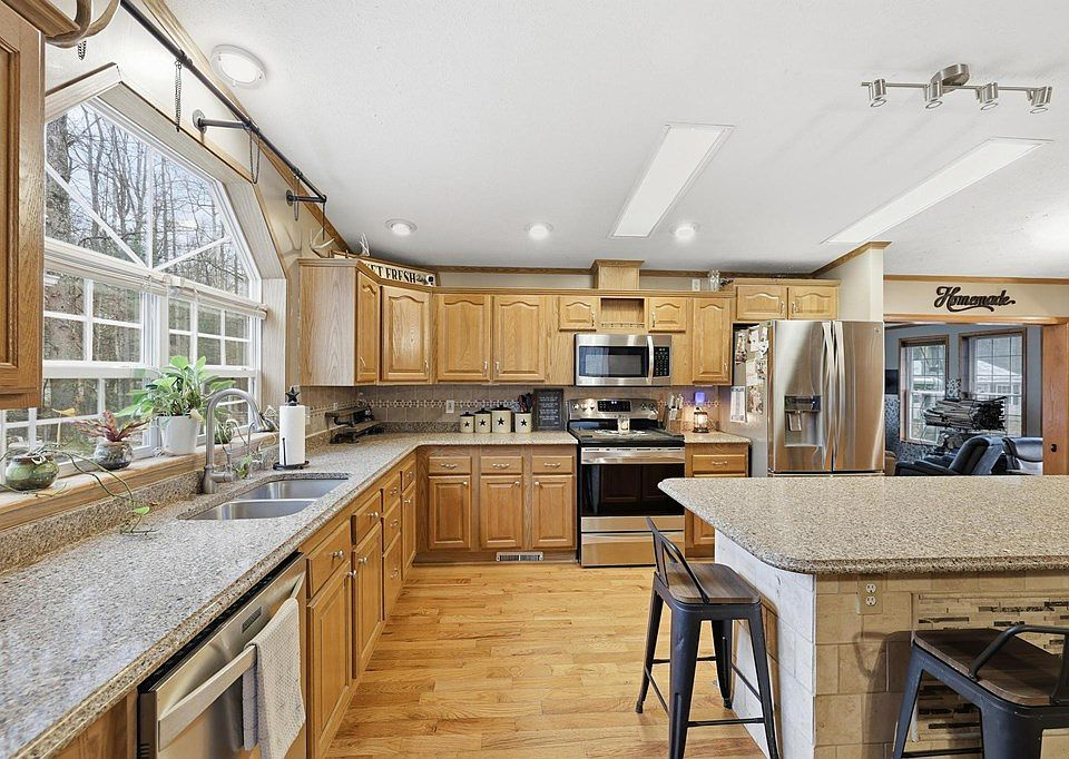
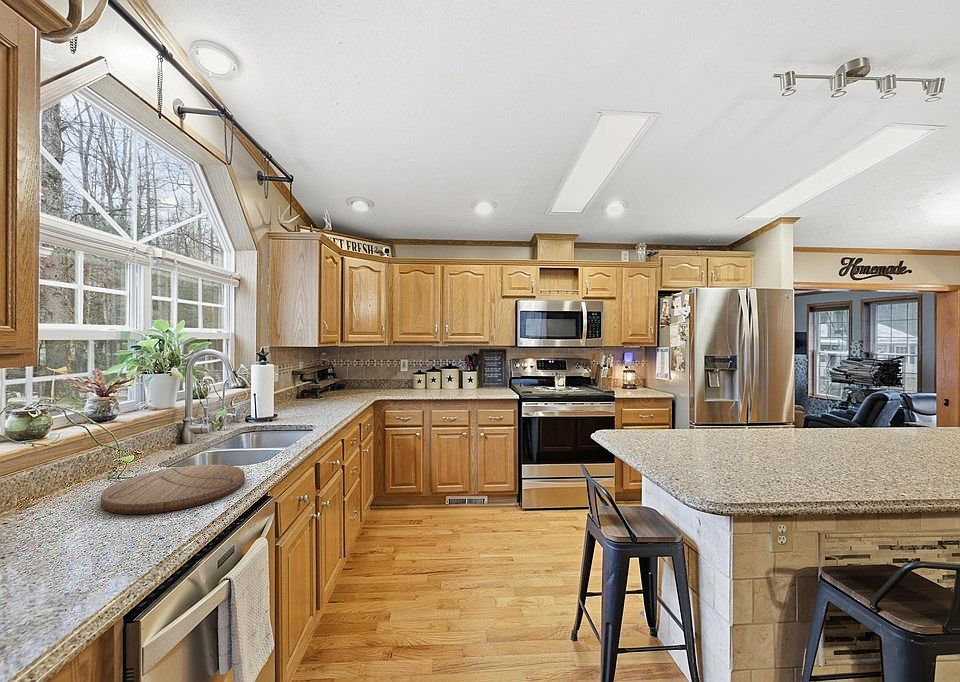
+ cutting board (178, 486)
